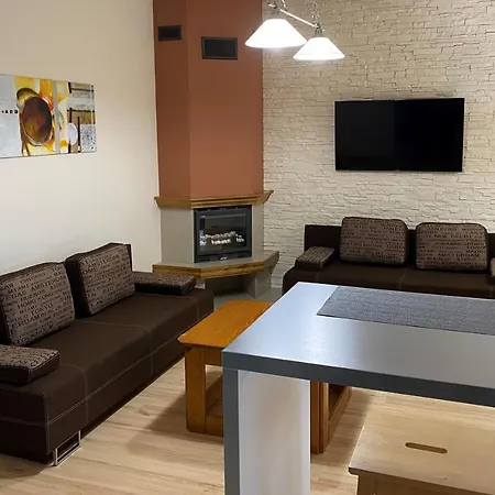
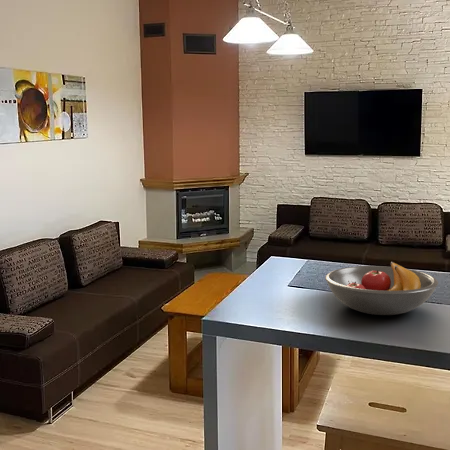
+ fruit bowl (380, 289)
